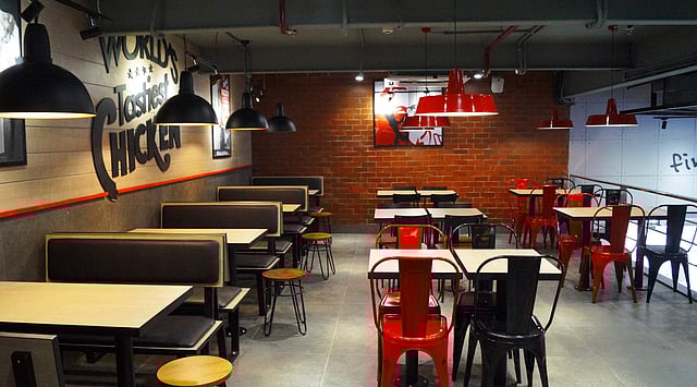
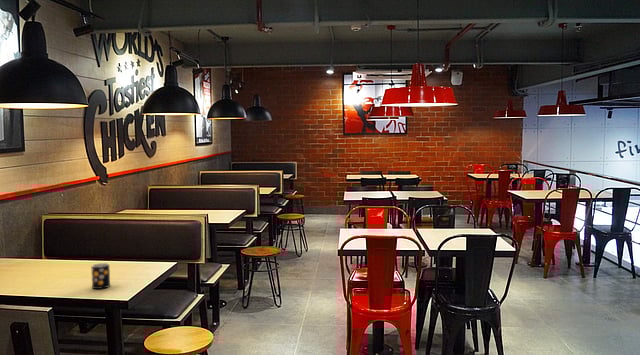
+ mug (99, 275)
